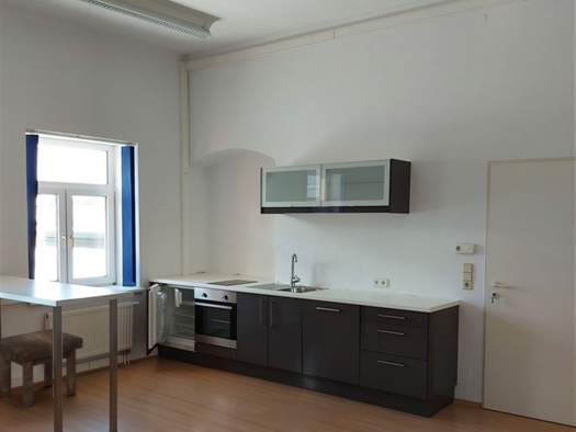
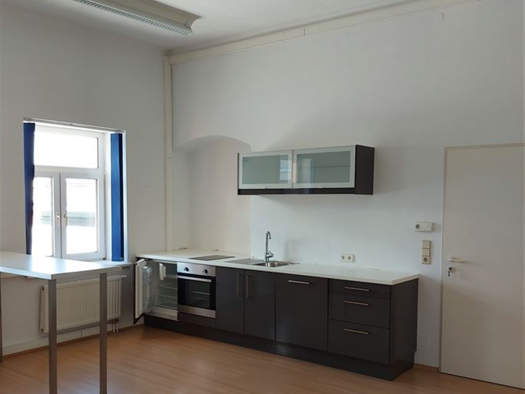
- stool (37, 364)
